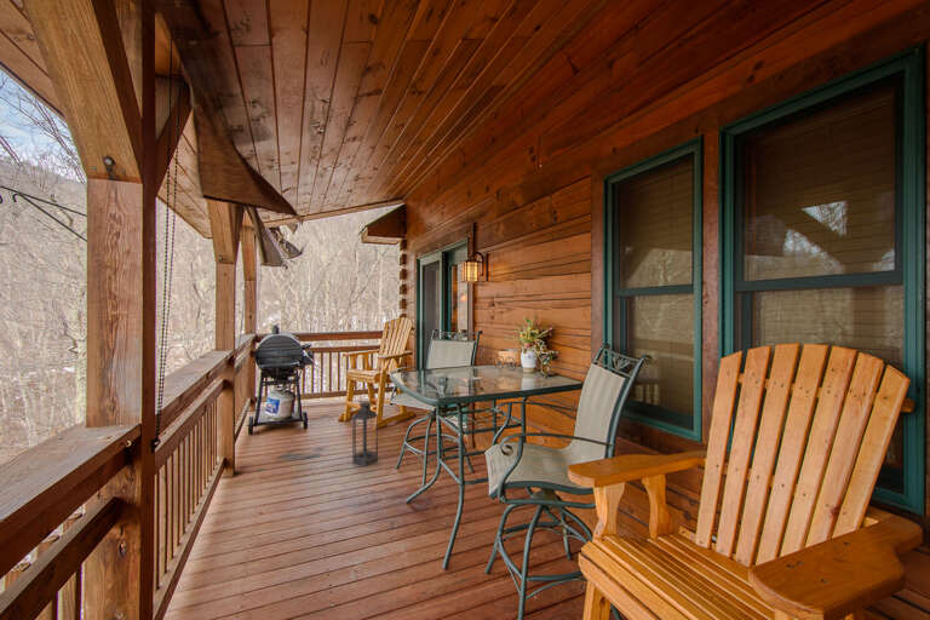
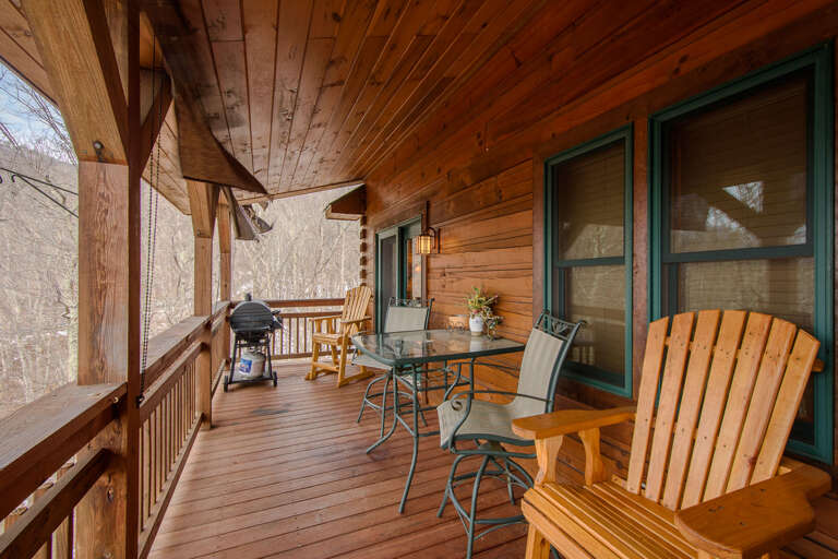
- lantern (364, 426)
